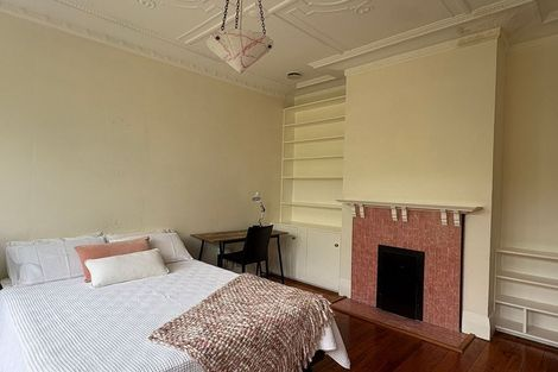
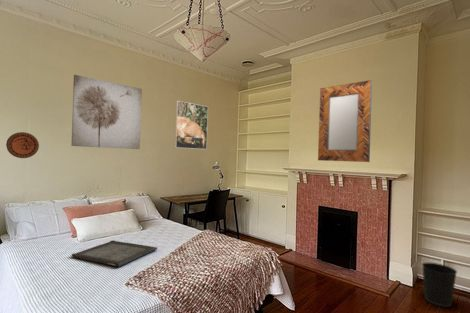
+ serving tray (116, 251)
+ decorative plate (23, 145)
+ wall art (109, 115)
+ home mirror (343, 123)
+ wastebasket (438, 284)
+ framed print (192, 126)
